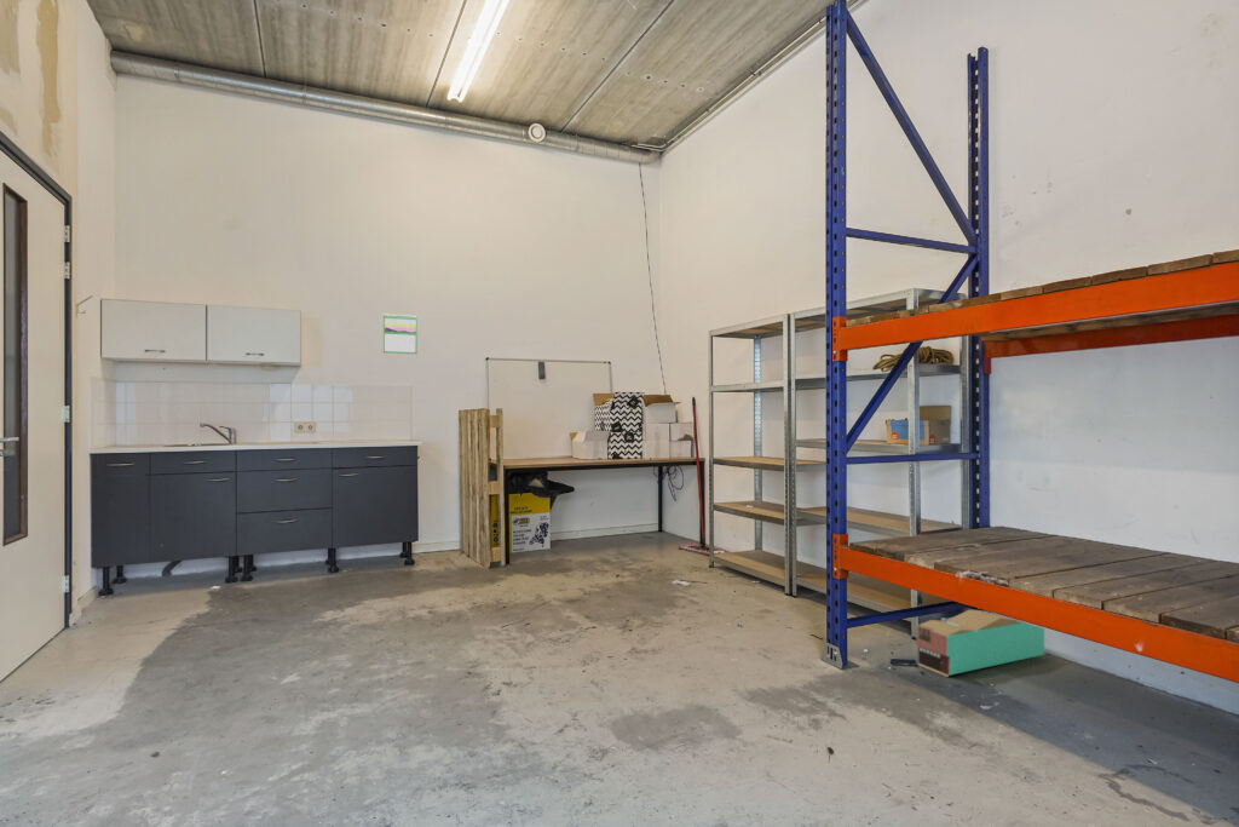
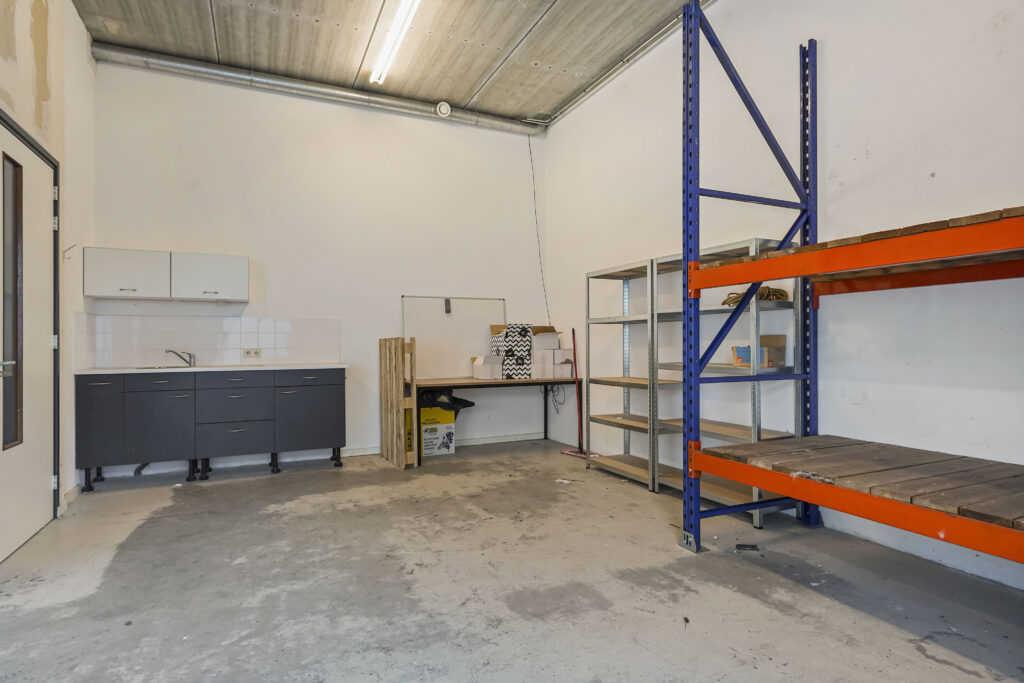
- calendar (399, 333)
- architectural model (980, 637)
